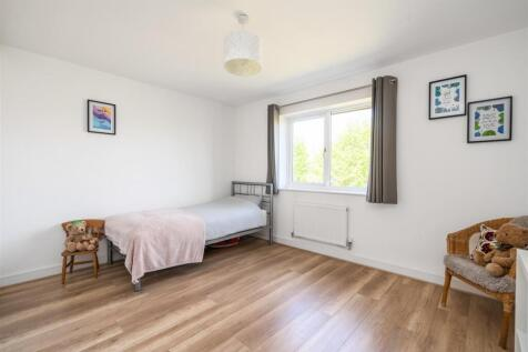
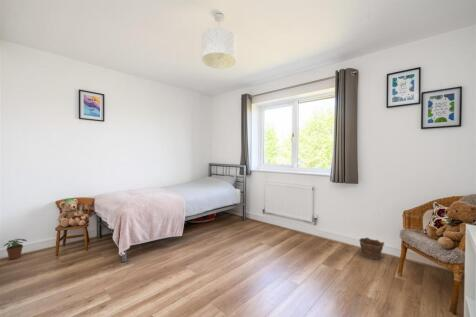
+ clay pot (371, 245)
+ potted plant (15, 249)
